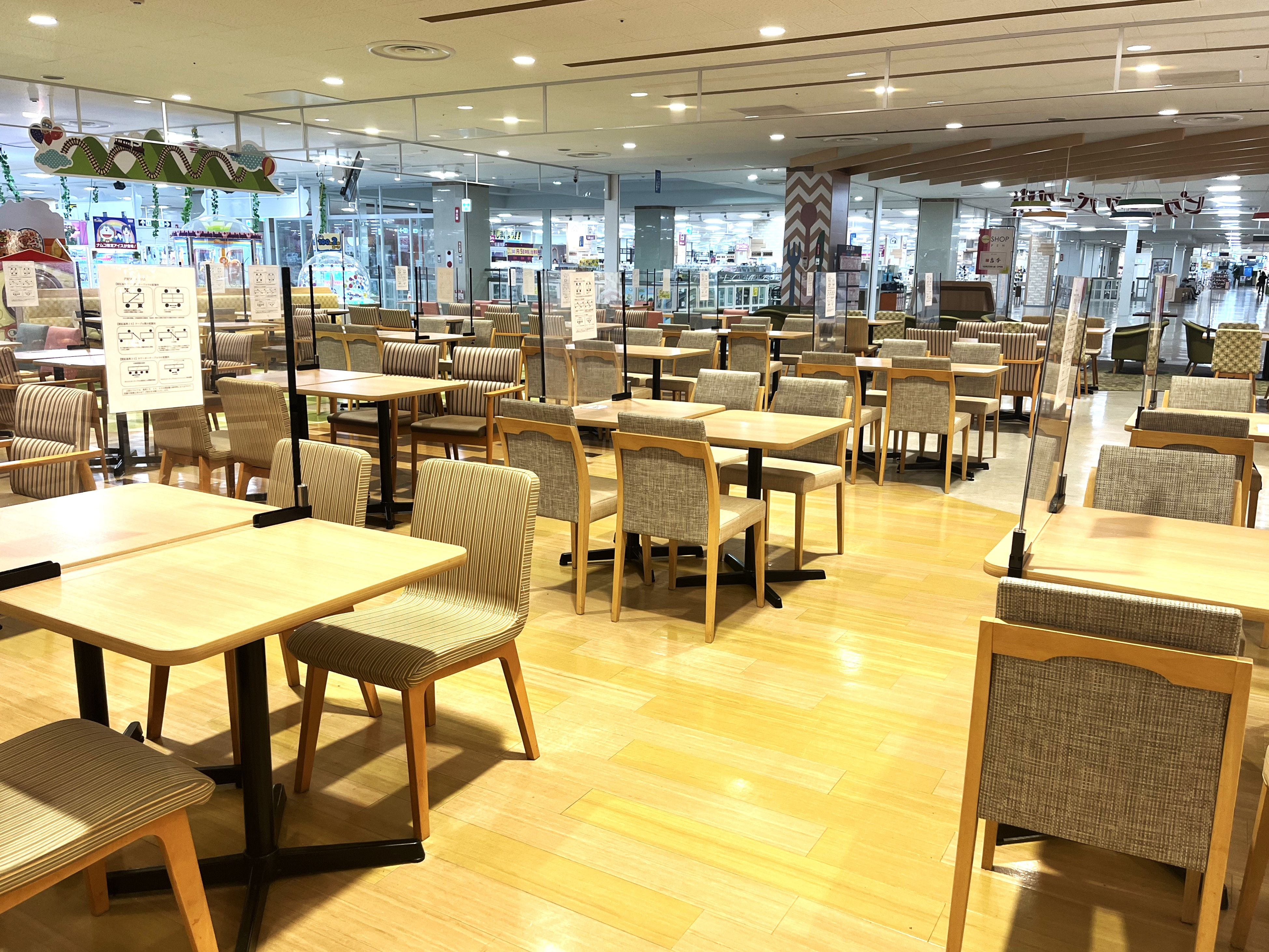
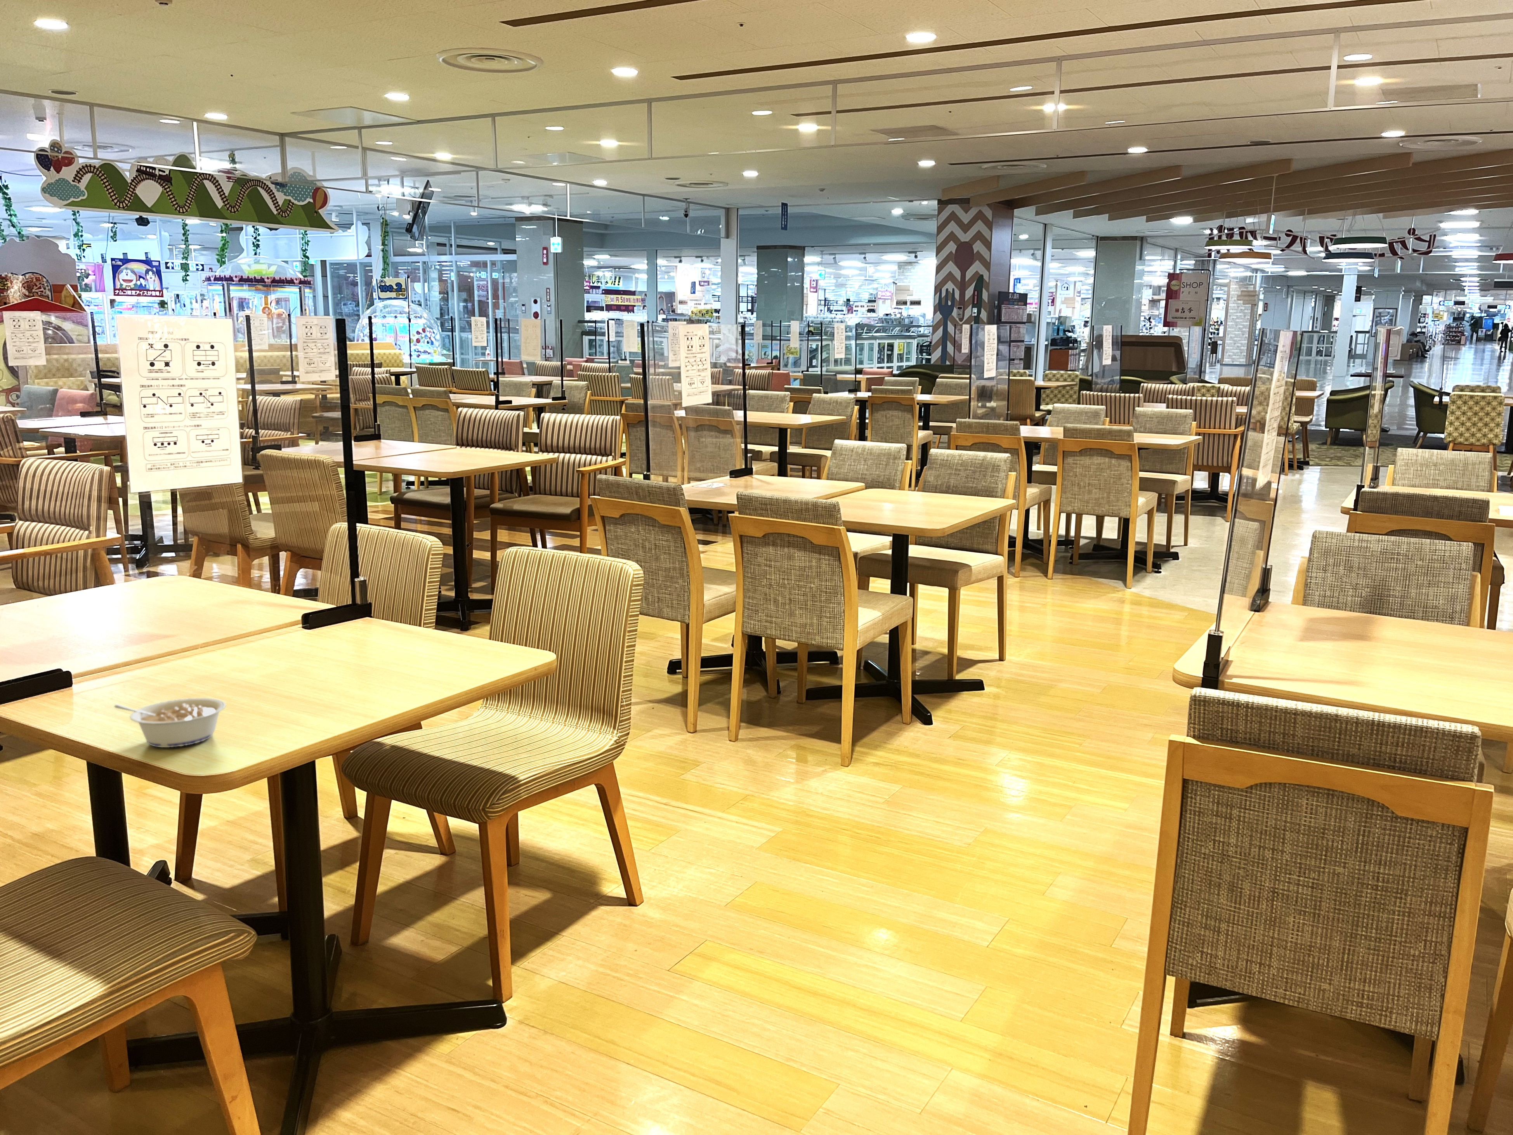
+ legume (175, 722)
